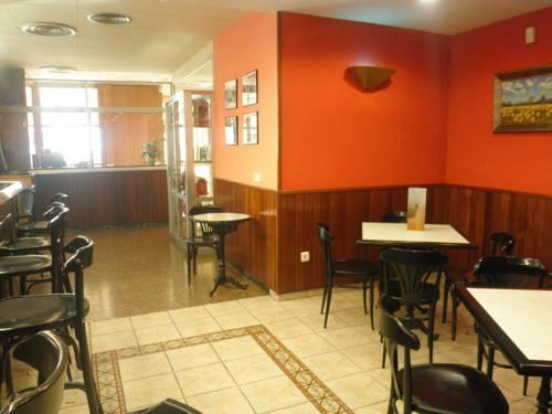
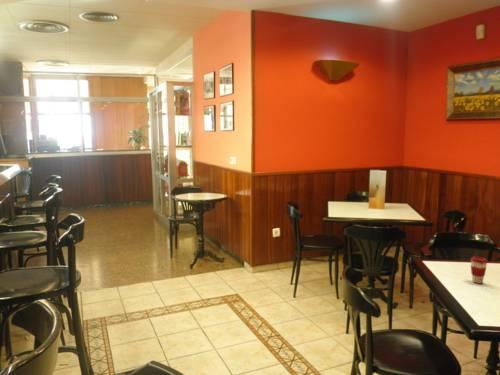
+ coffee cup (478, 270)
